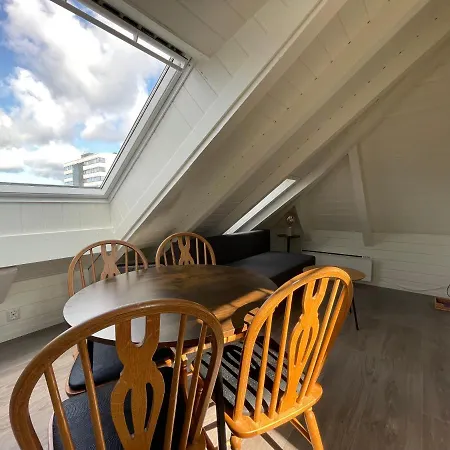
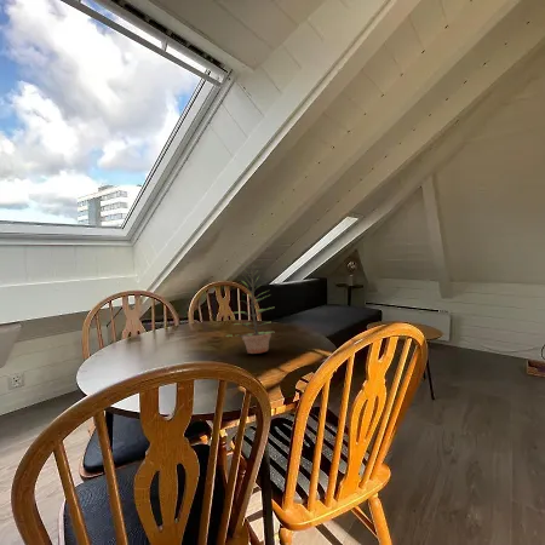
+ plant (249, 305)
